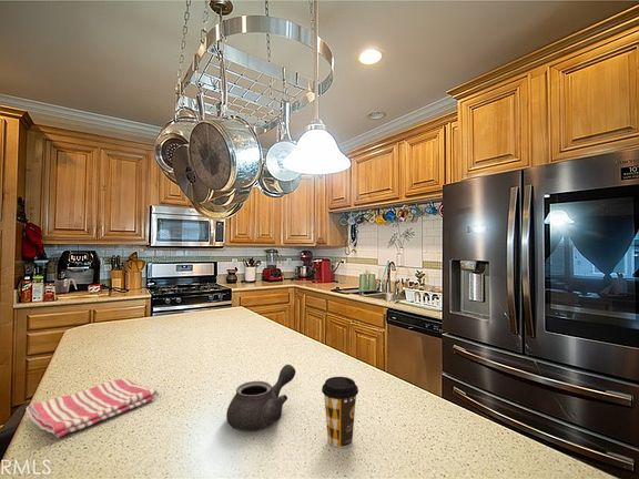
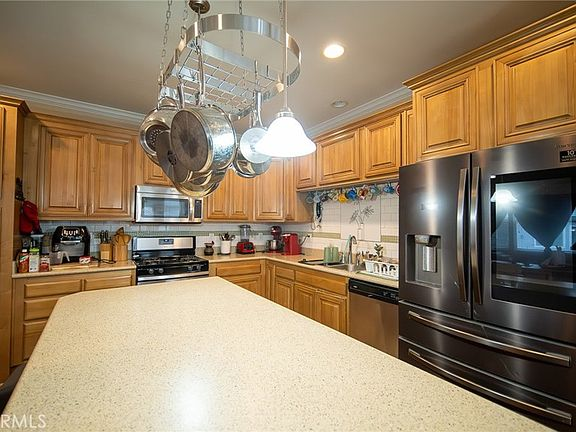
- dish towel (97, 400)
- coffee cup (339, 410)
- teapot (267, 395)
